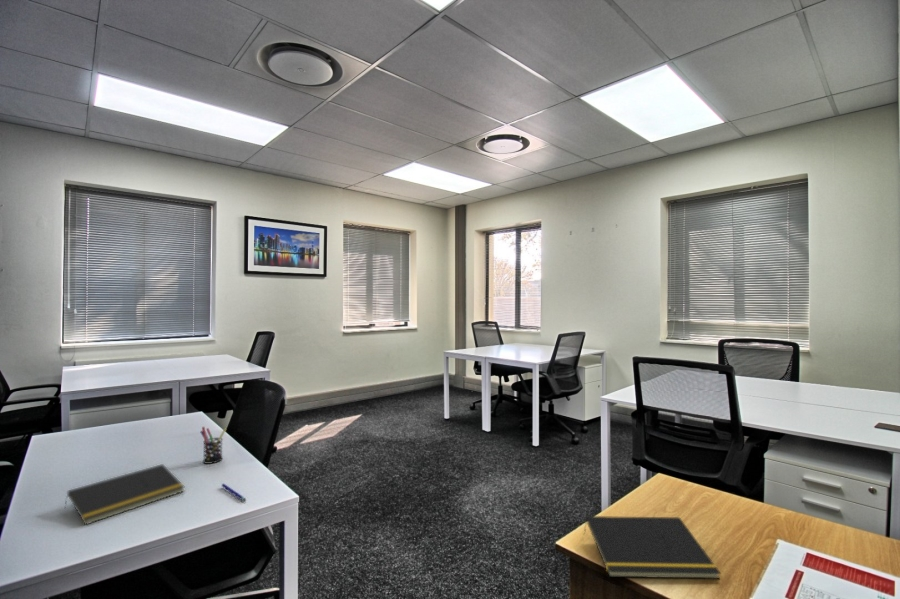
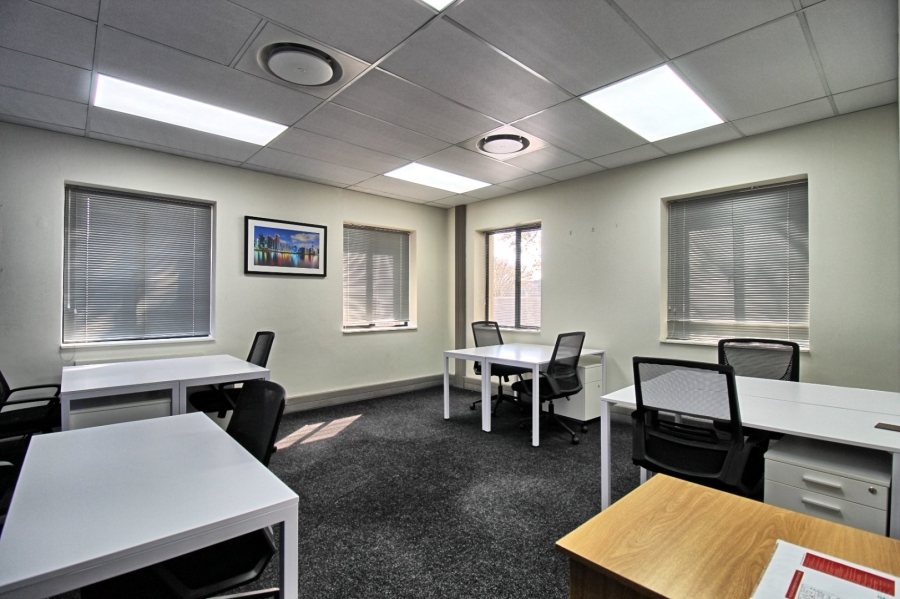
- notepad (647, 544)
- pen holder (211, 443)
- notepad (128, 490)
- pen (233, 492)
